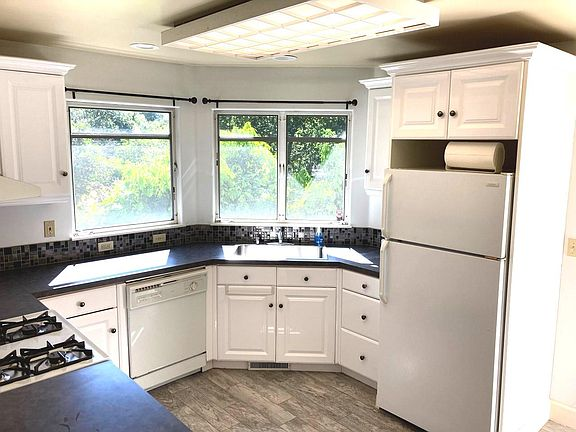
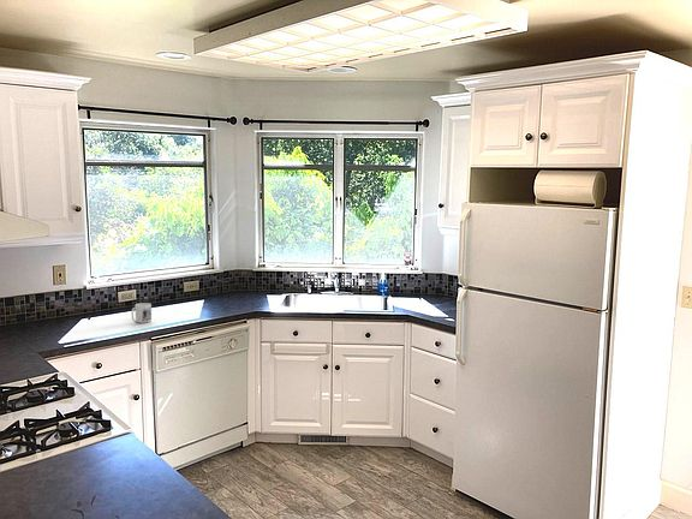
+ mug (141, 312)
